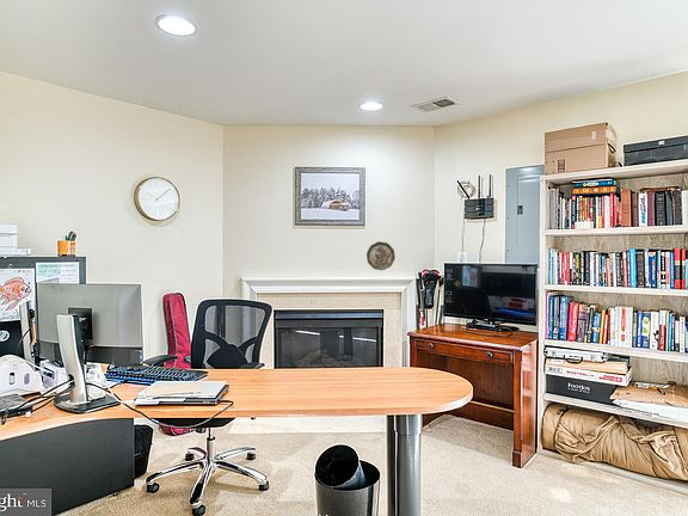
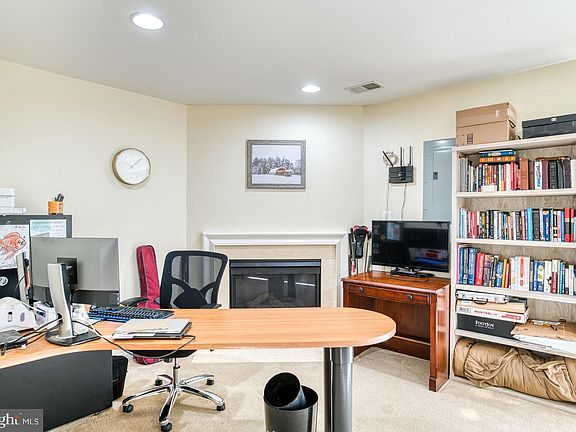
- decorative plate (380, 256)
